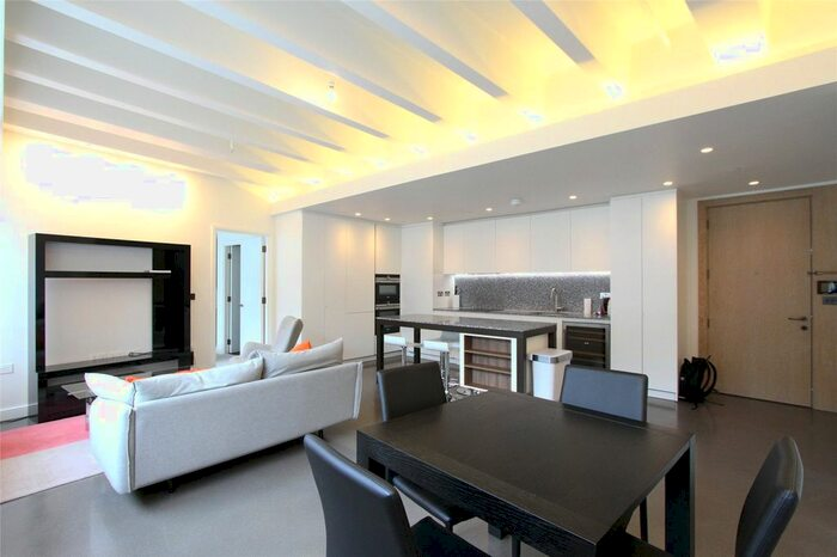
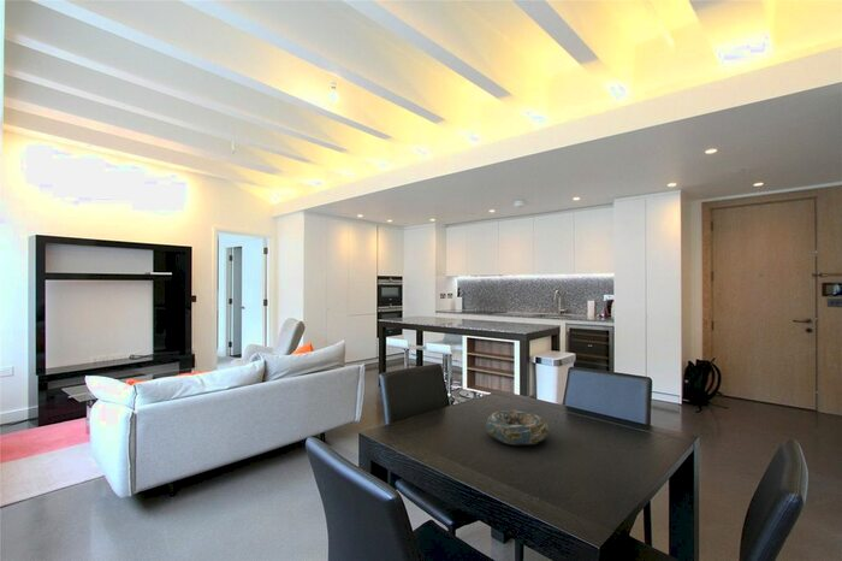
+ decorative bowl (516, 426)
